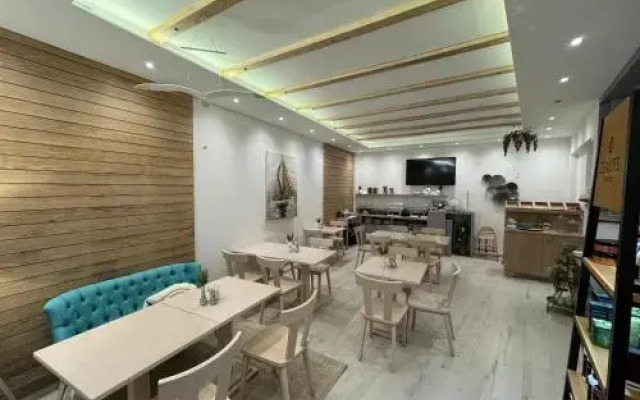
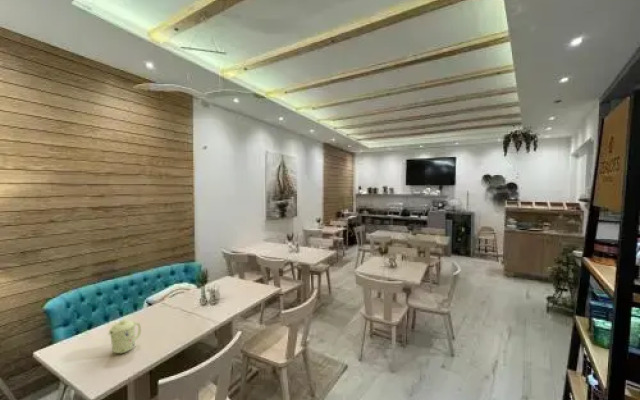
+ mug (125, 334)
